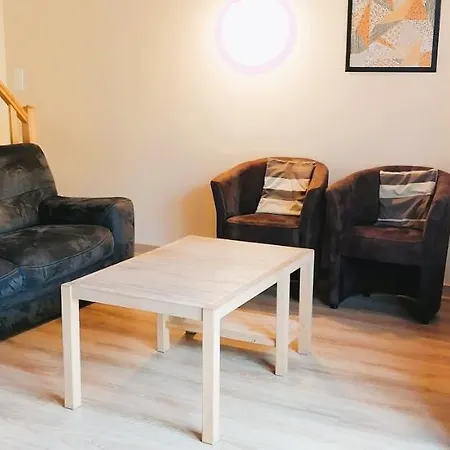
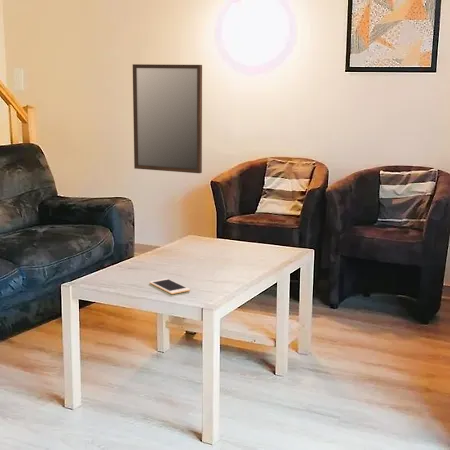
+ home mirror (167, 118)
+ cell phone (169, 286)
